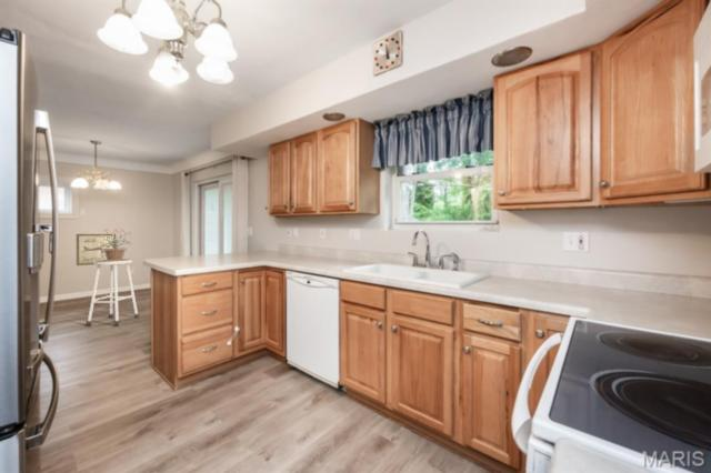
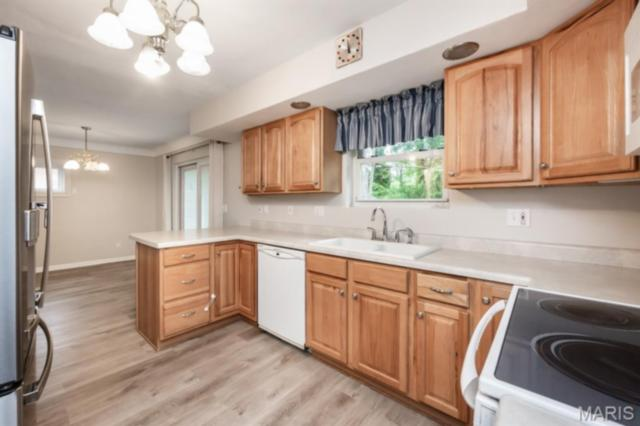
- wall art (97, 249)
- stool (112, 291)
- potted plant (116, 243)
